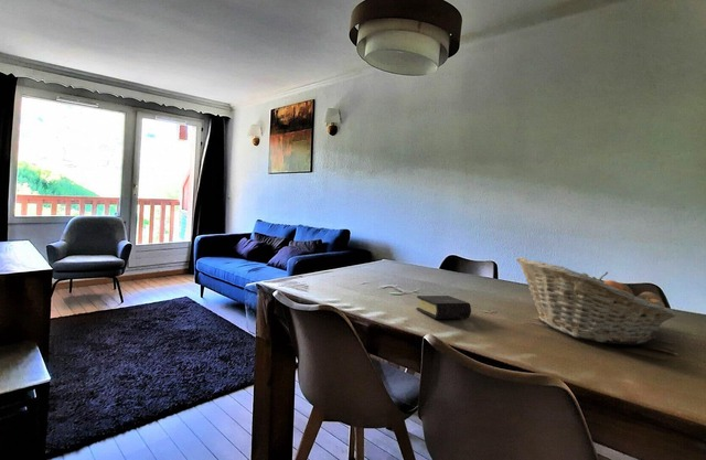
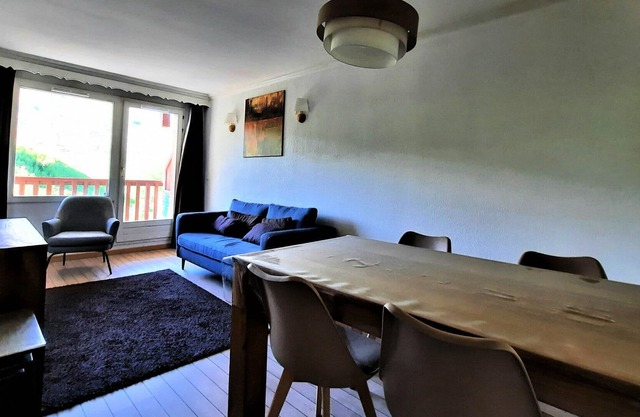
- book (442, 307)
- fruit basket (584, 295)
